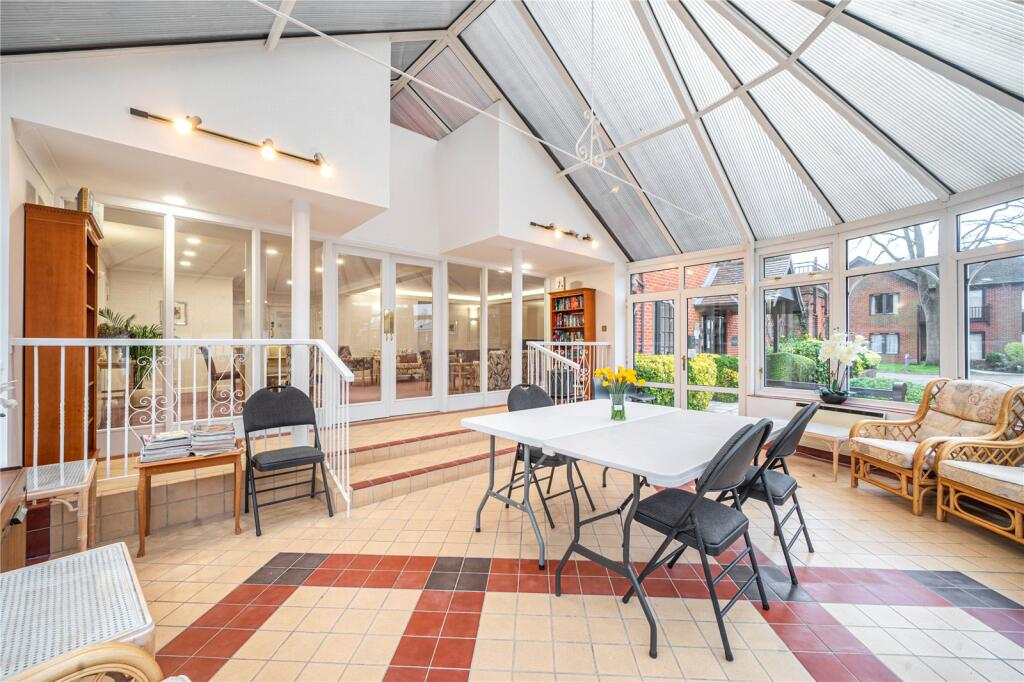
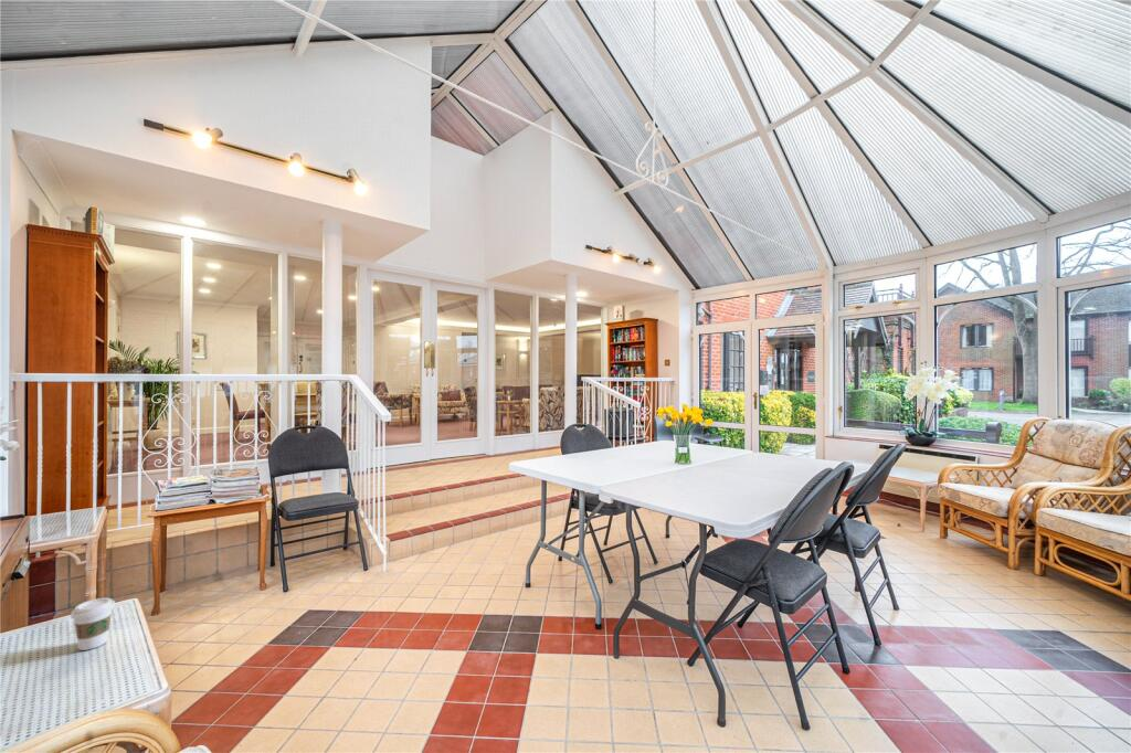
+ coffee cup (93, 623)
